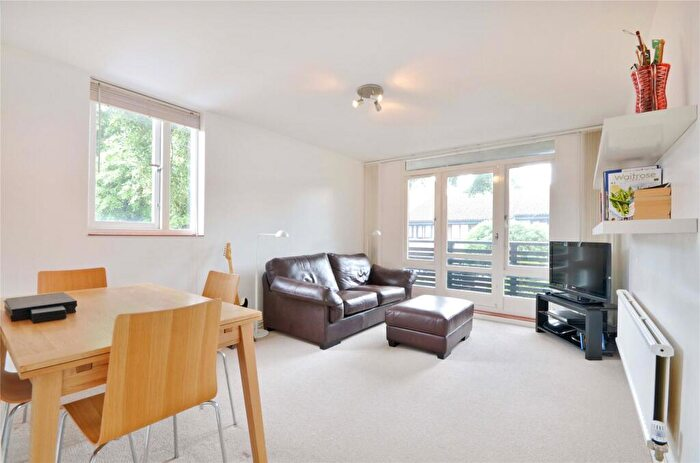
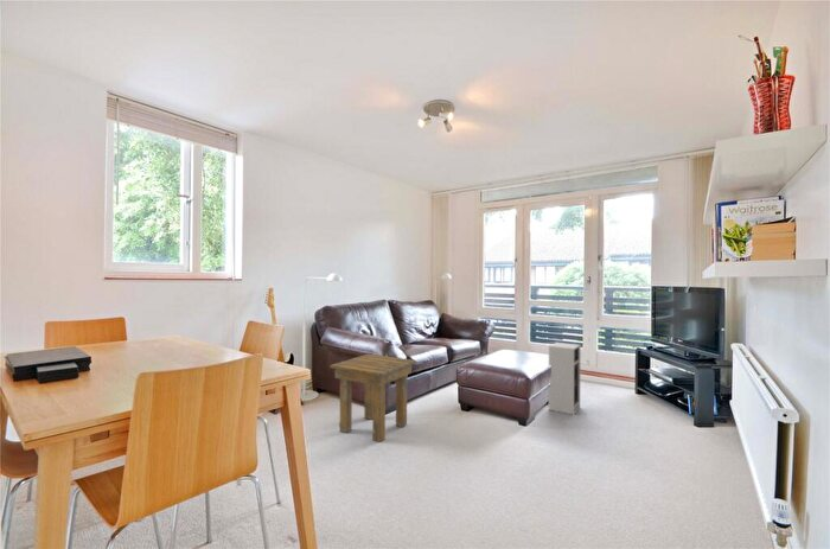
+ speaker (564, 376)
+ side table (374, 395)
